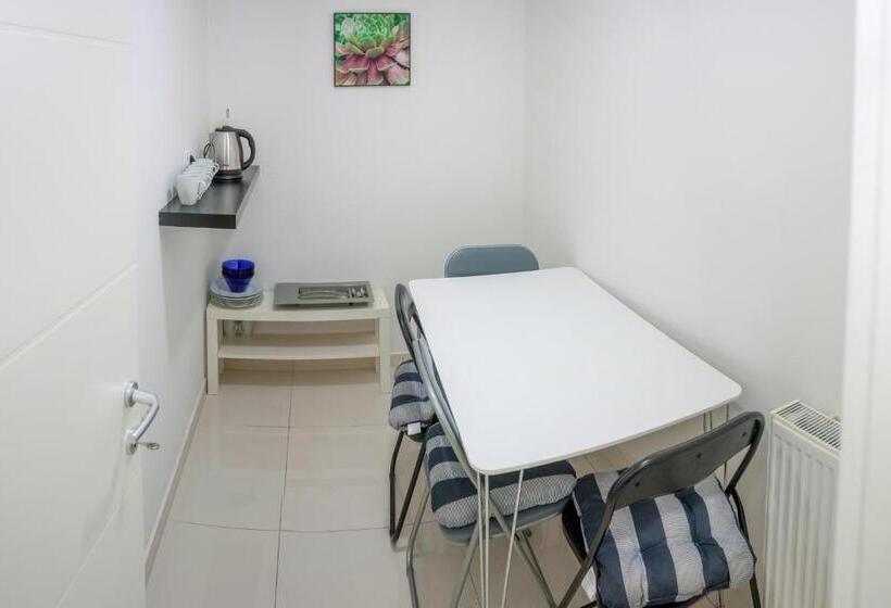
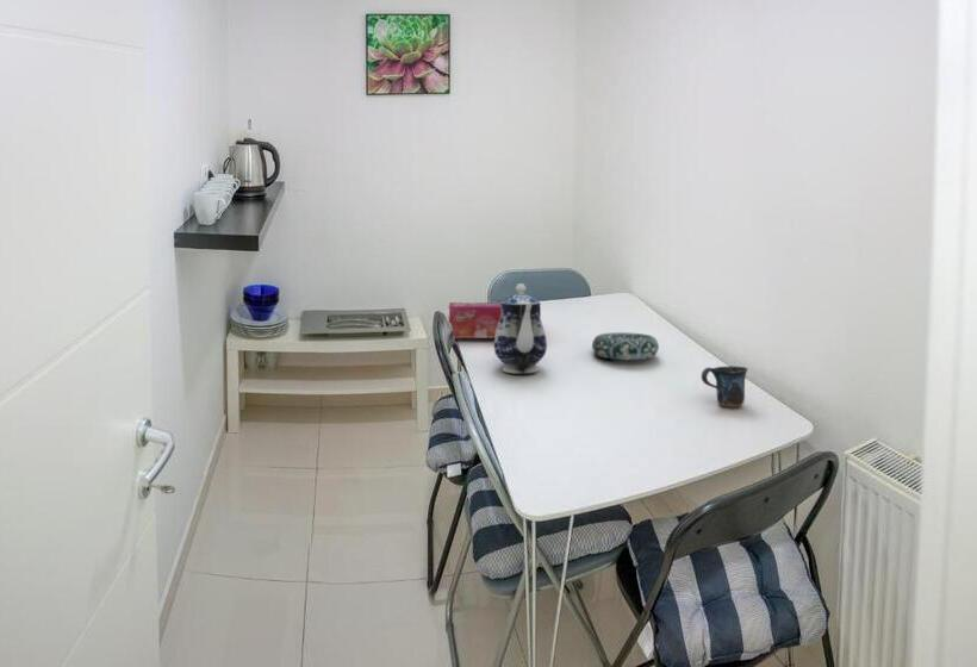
+ teapot (519, 326)
+ tissue box (493, 319)
+ mug (723, 385)
+ decorative bowl (624, 345)
